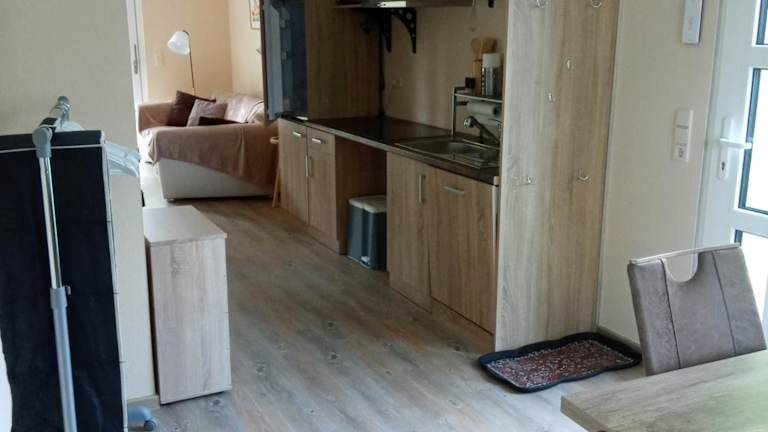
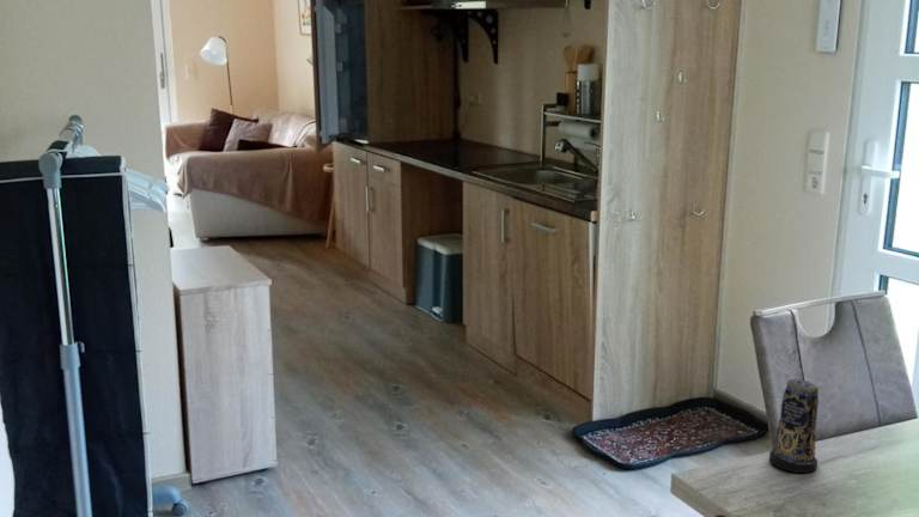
+ candle (796, 424)
